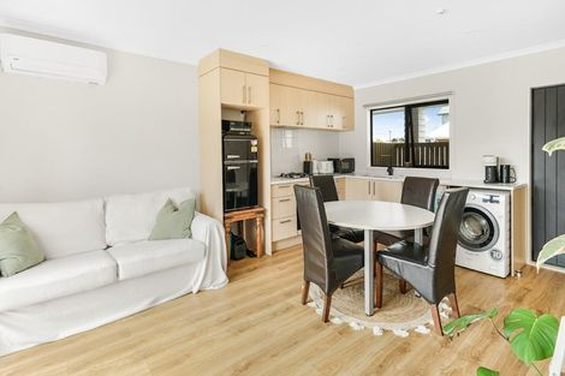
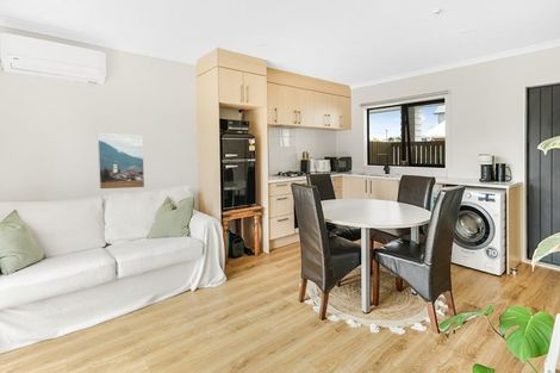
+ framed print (122, 161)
